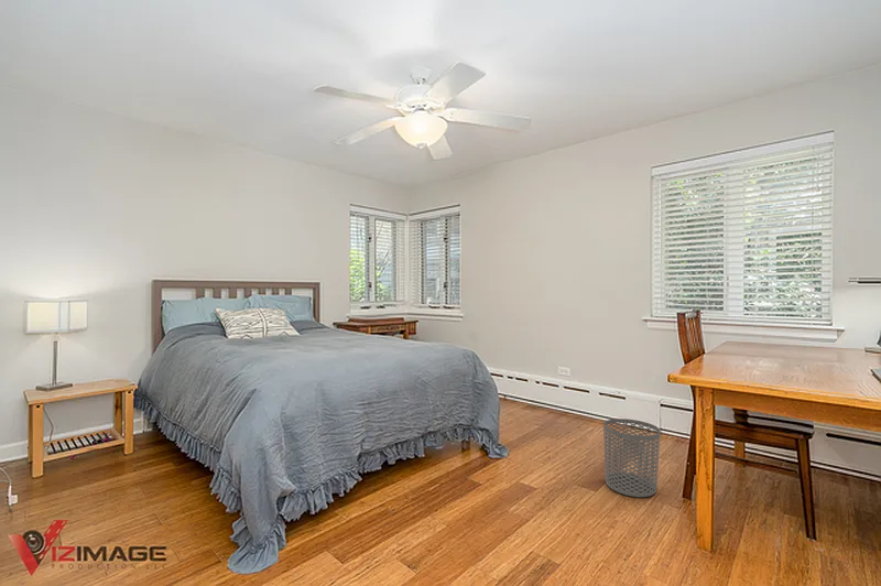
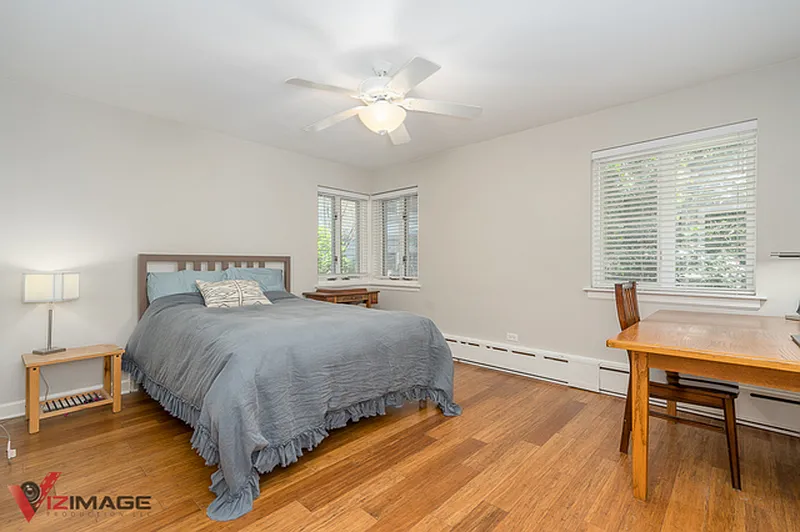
- waste bin (630, 456)
